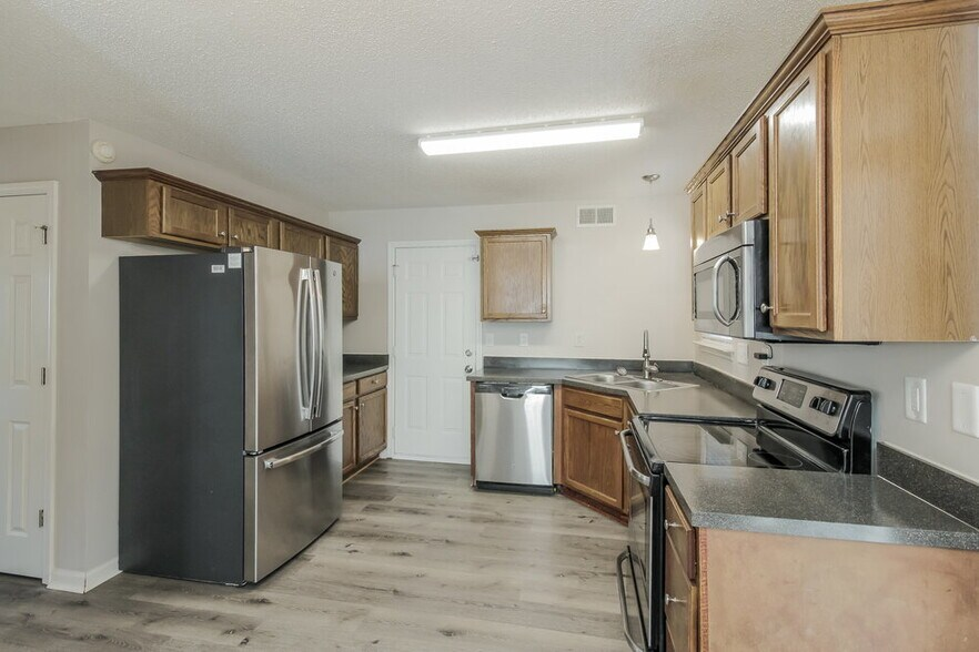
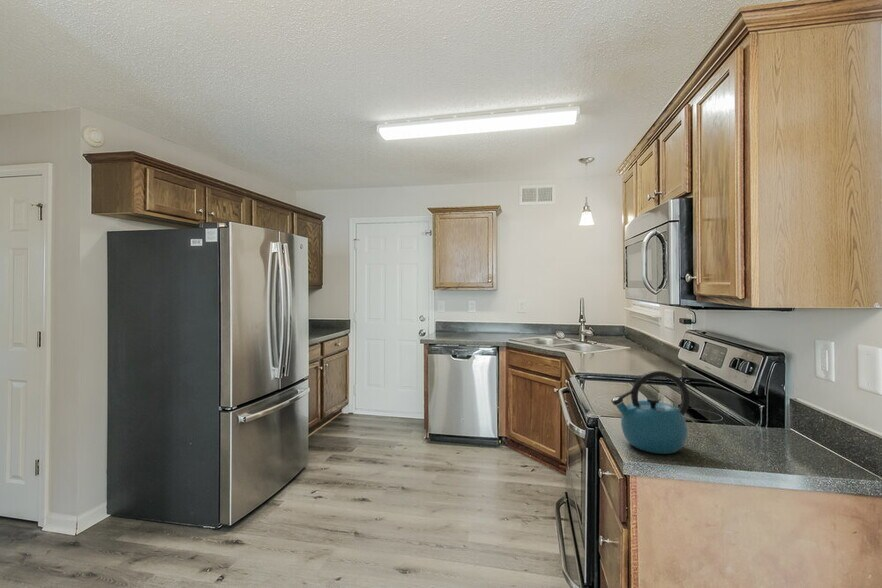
+ kettle (649, 408)
